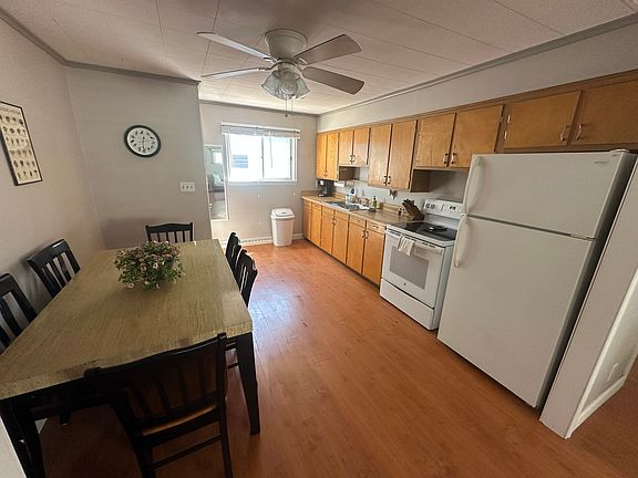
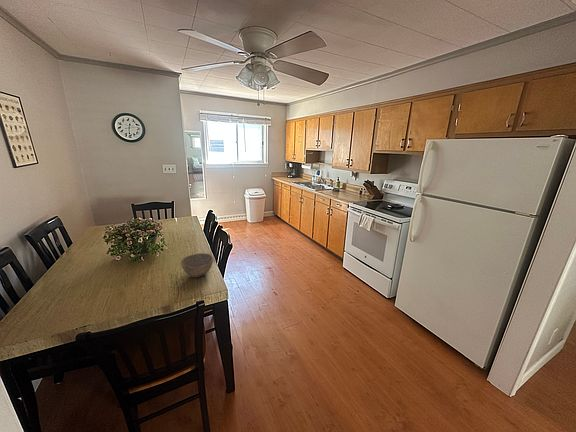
+ bowl (197, 267)
